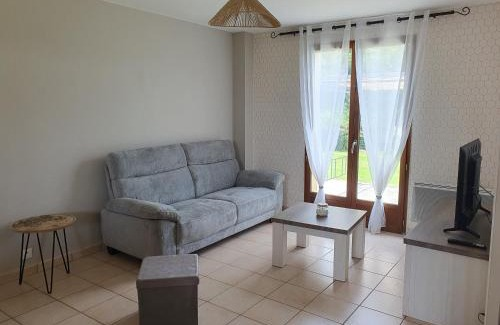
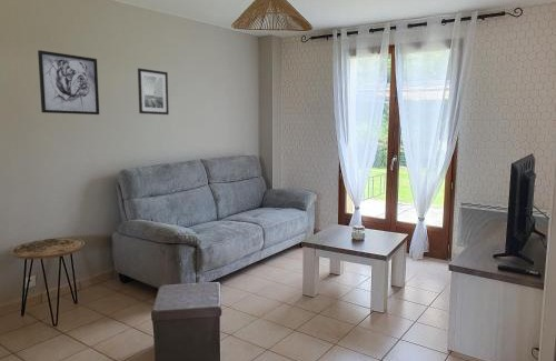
+ wall art (70, 84)
+ wall art (153, 92)
